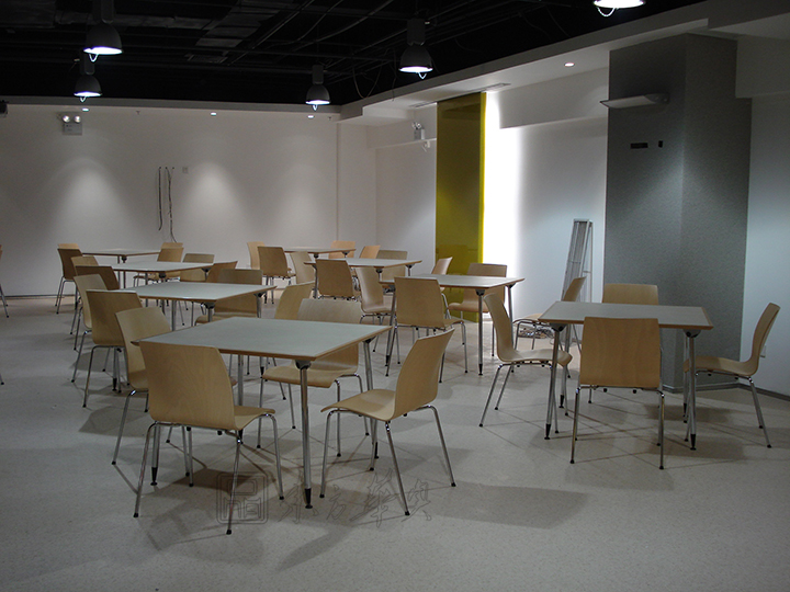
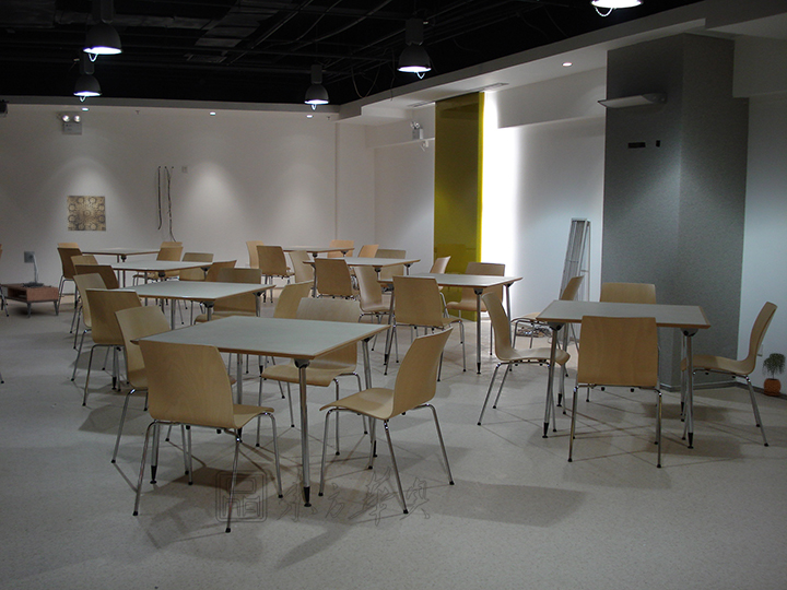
+ potted plant (773, 374)
+ wall art (86, 213)
+ lamp (36, 269)
+ coffee table (27, 299)
